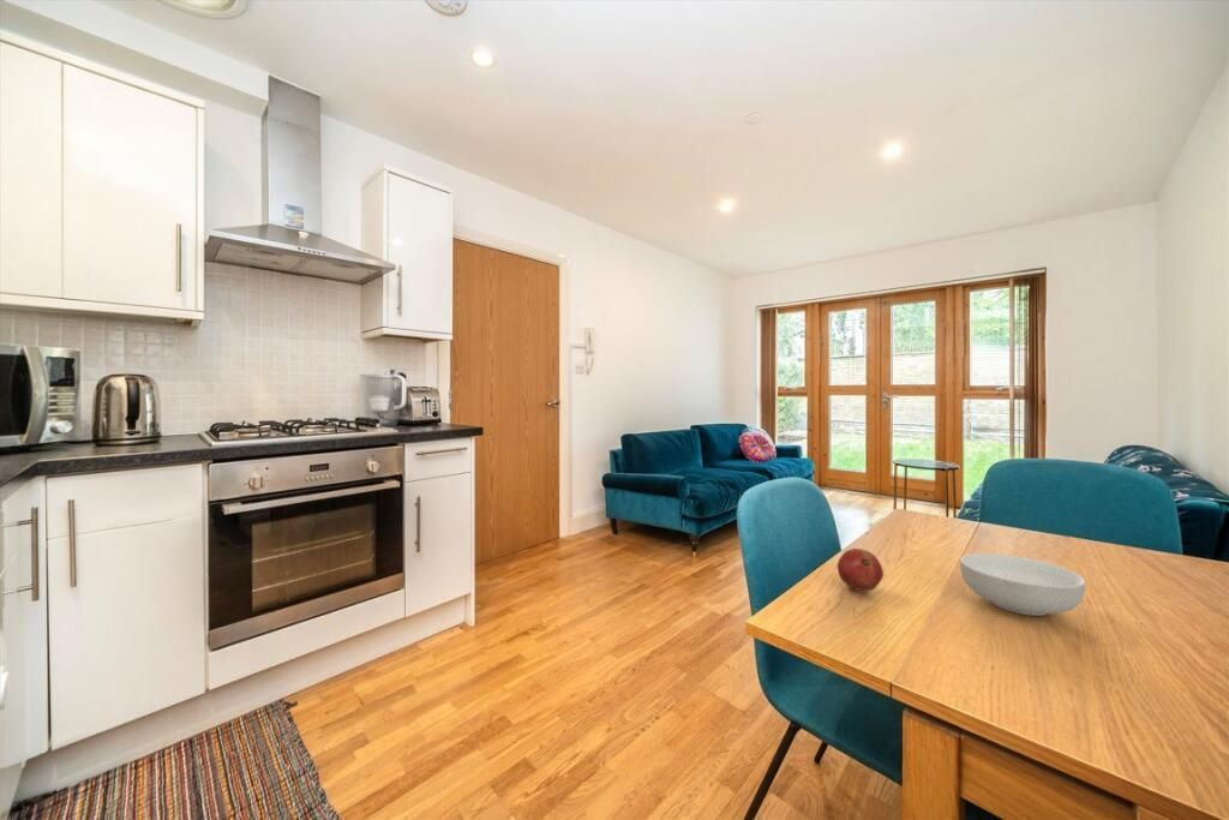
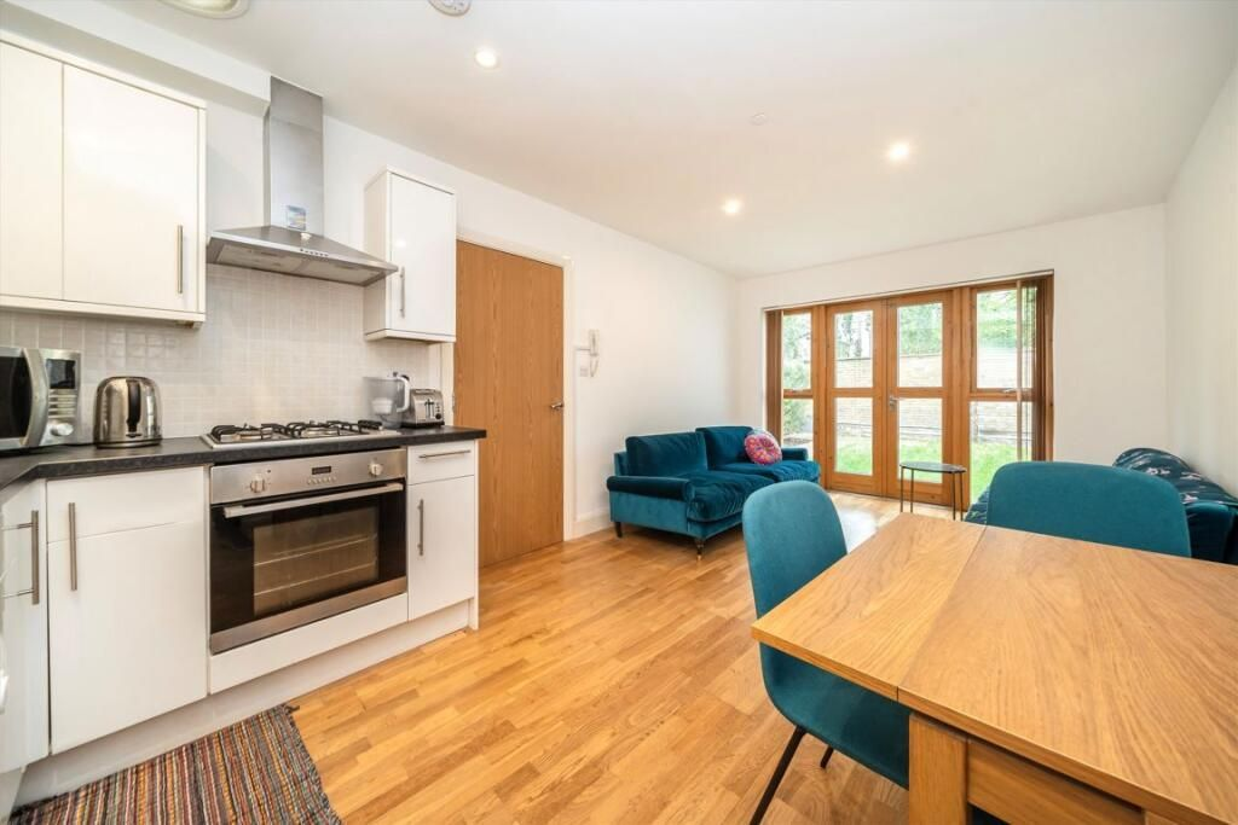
- cereal bowl (1018, 586)
- fruit (858, 568)
